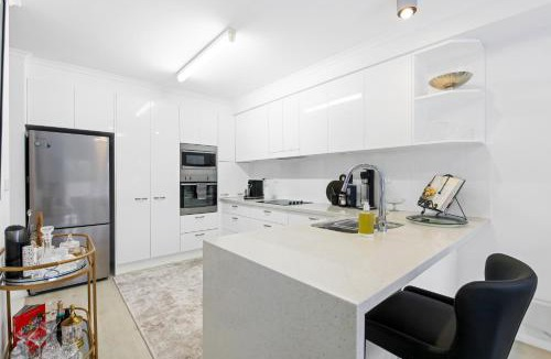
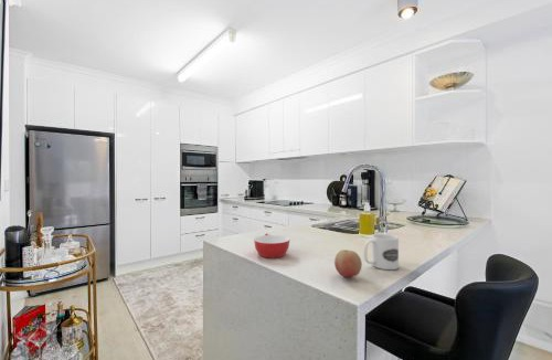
+ fruit (348, 263)
+ mug (380, 251)
+ bowl (270, 244)
